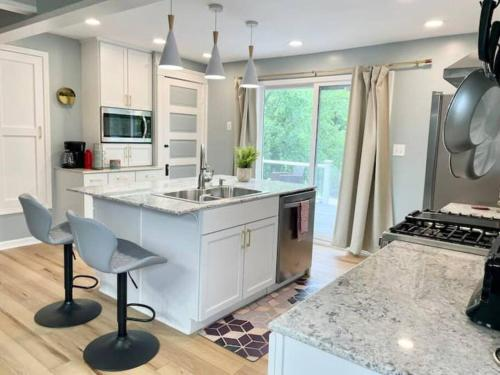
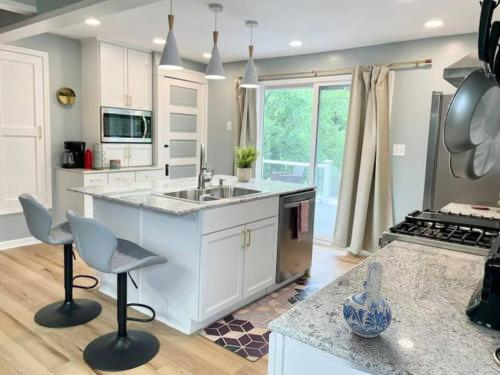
+ ceramic pitcher (368, 294)
